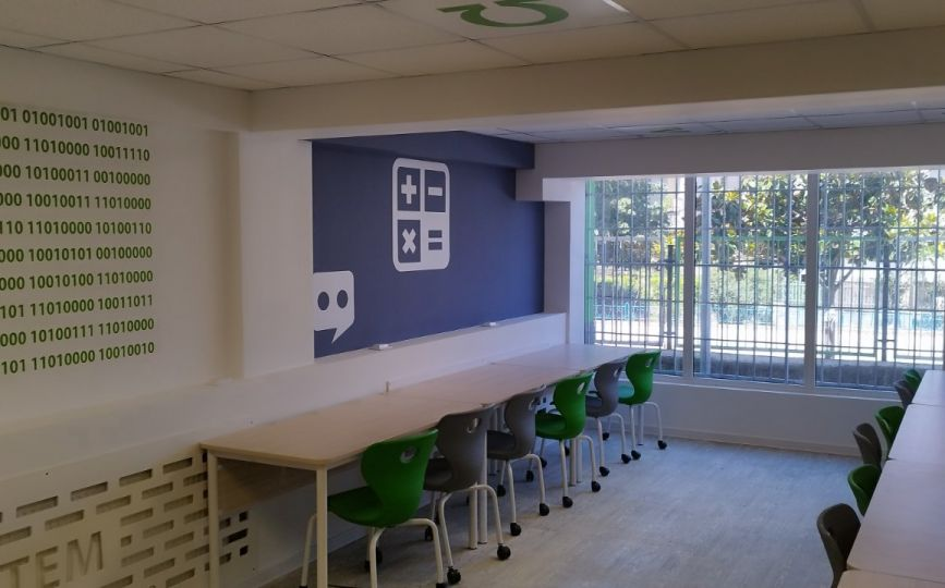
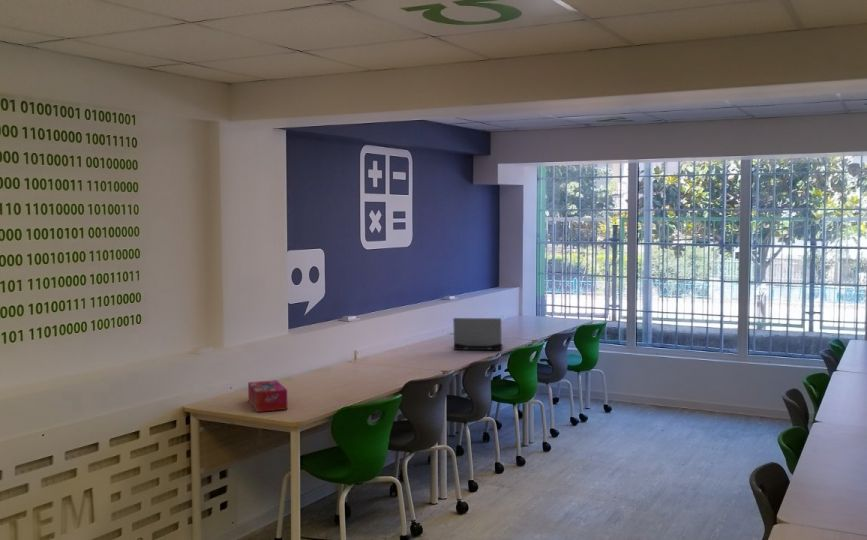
+ tissue box (267, 395)
+ laptop computer (478, 332)
